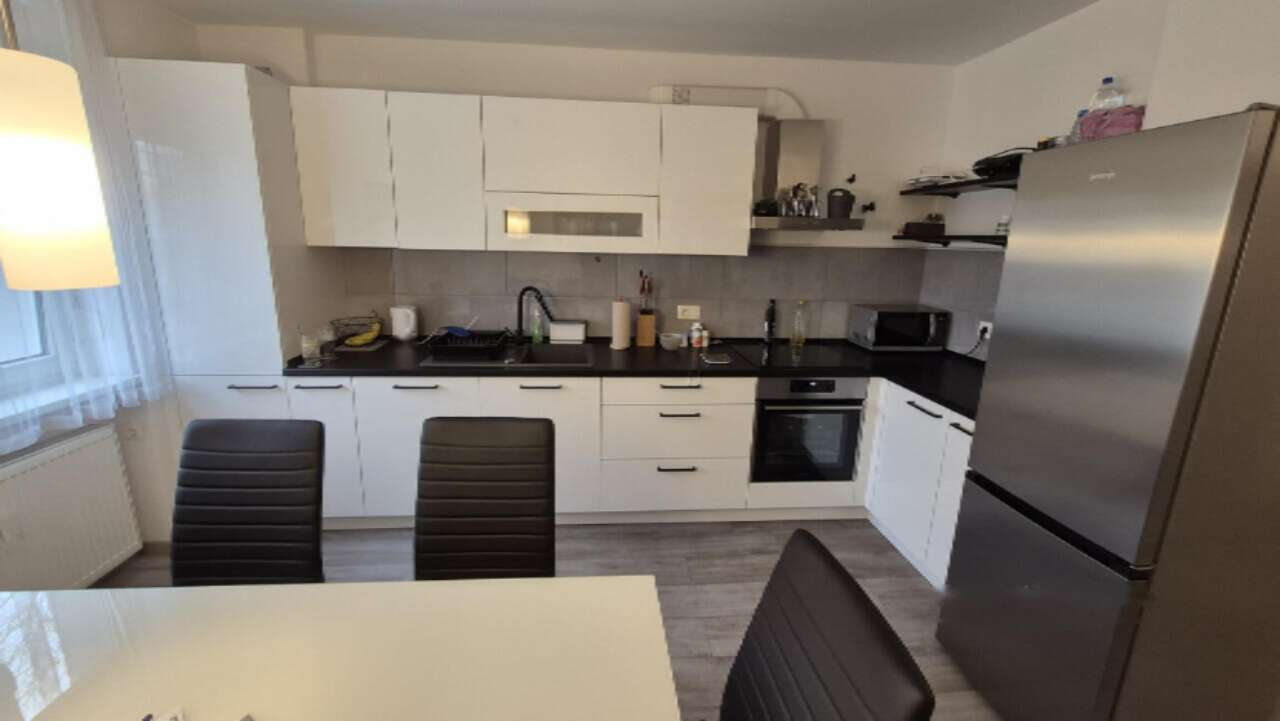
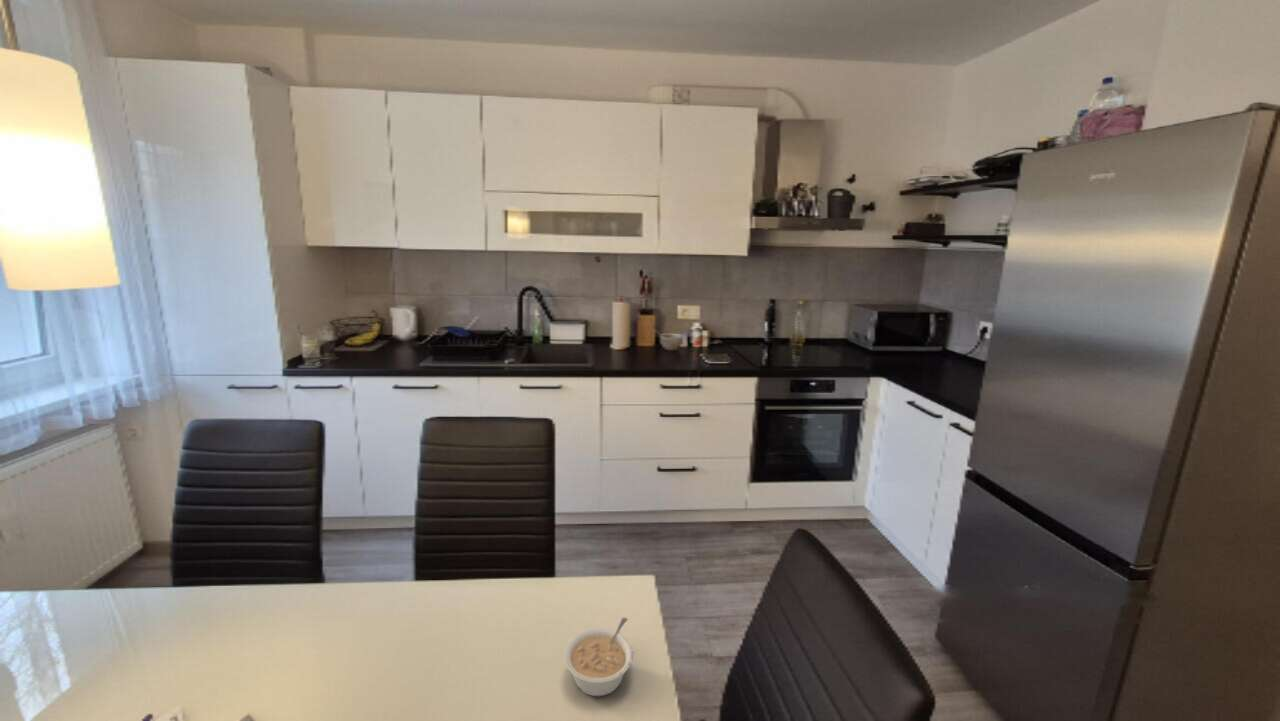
+ legume (598, 659)
